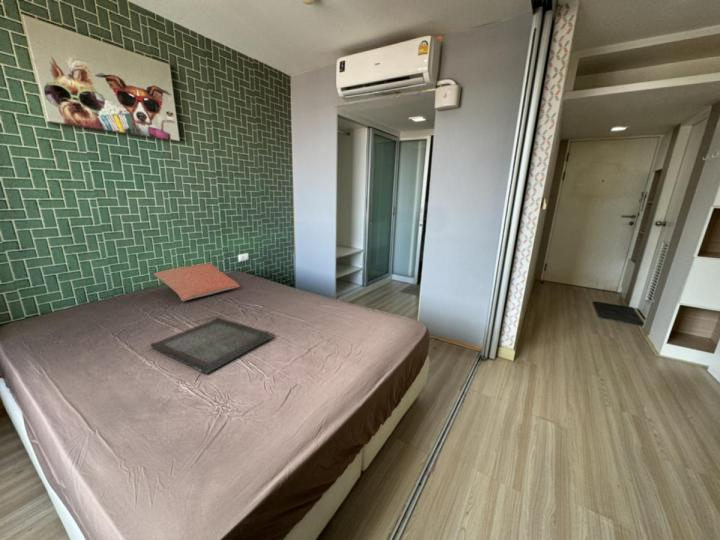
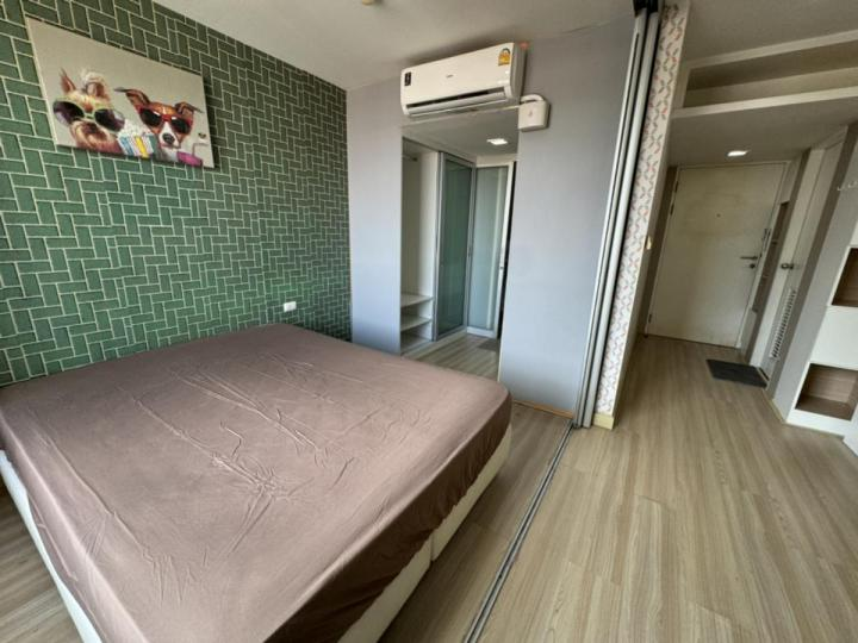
- pillow (198, 280)
- serving tray (215, 340)
